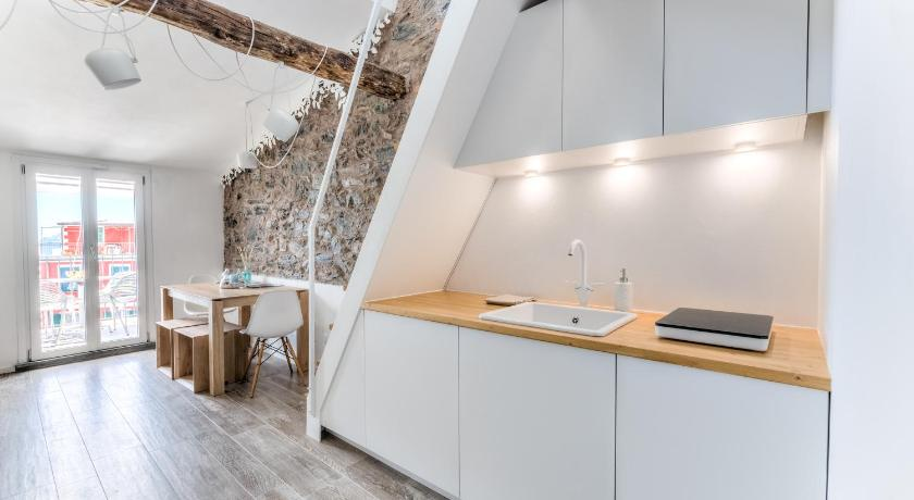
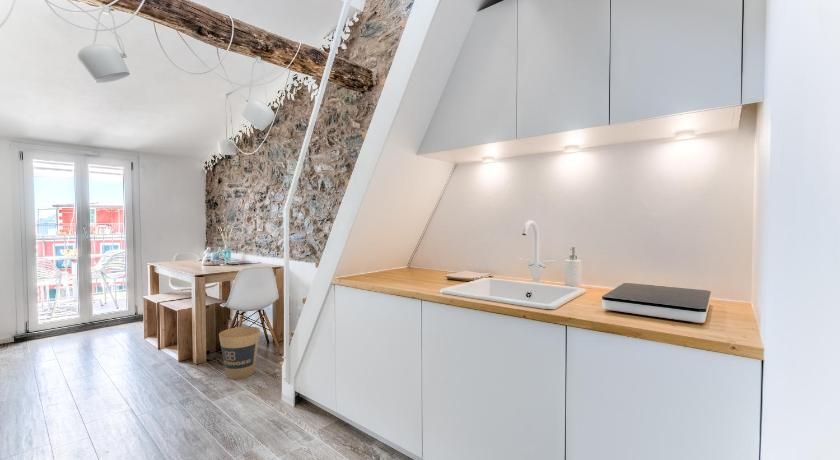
+ trash can (240, 352)
